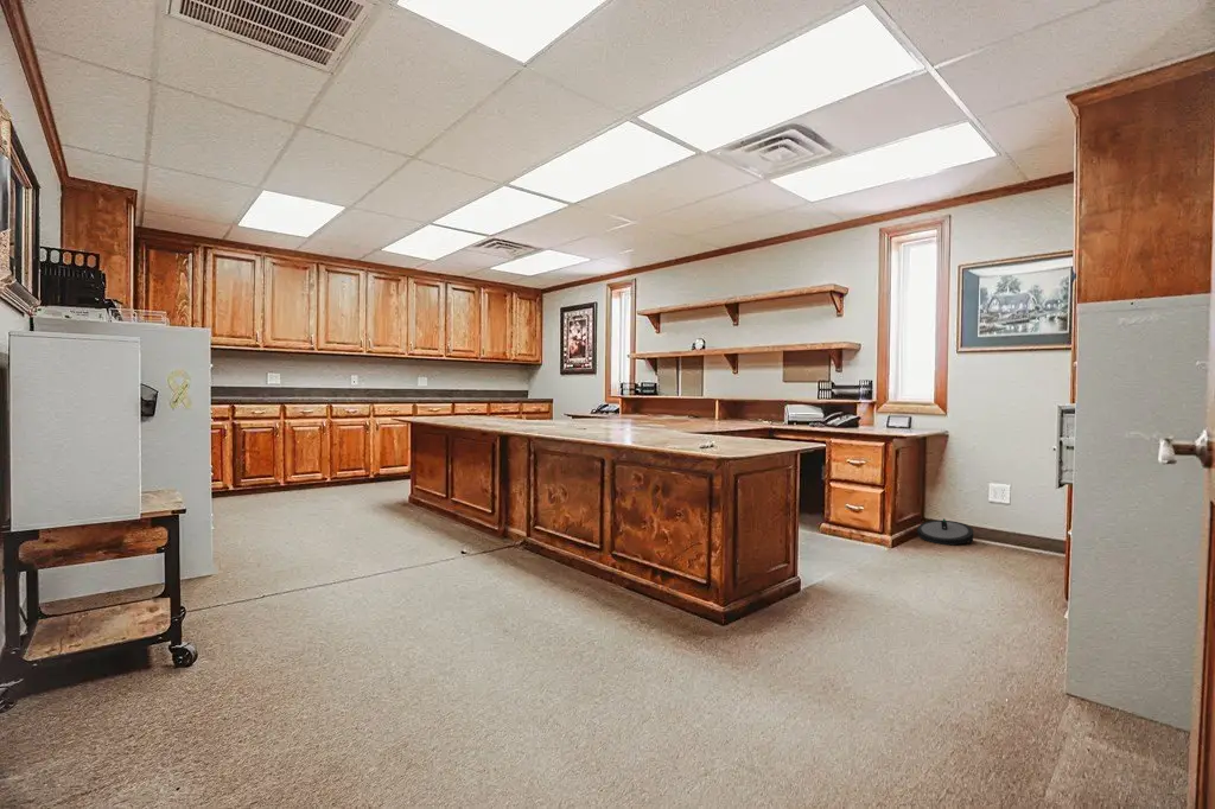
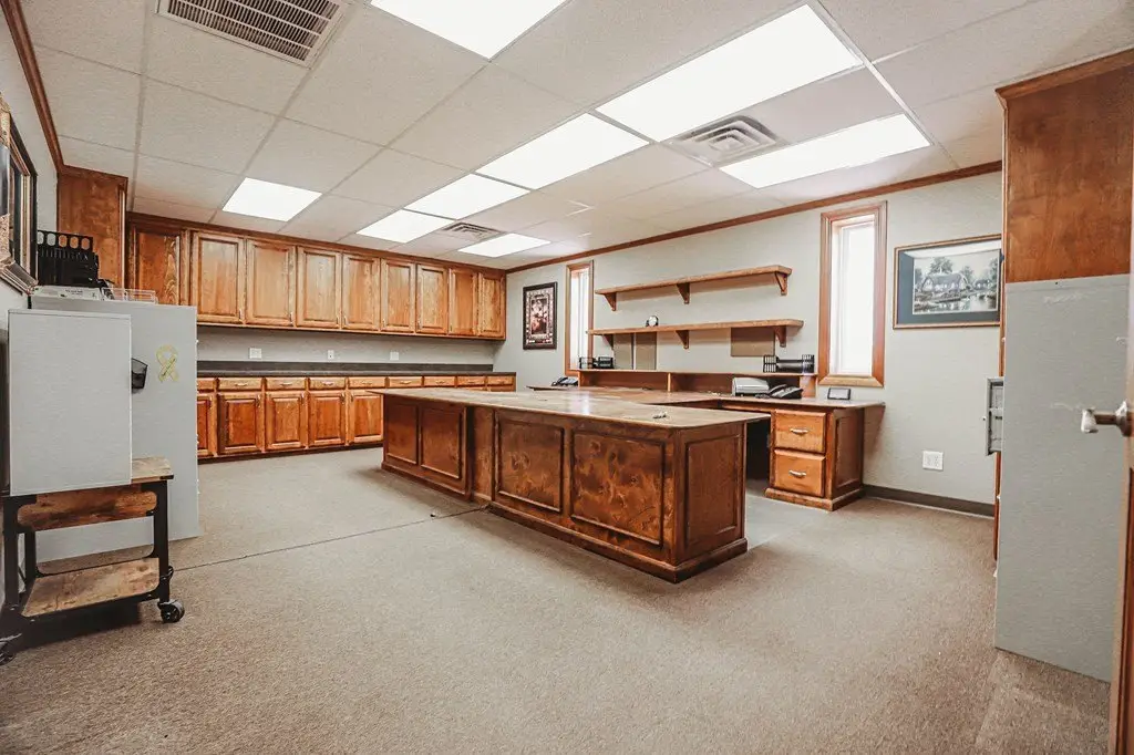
- robot vacuum (944, 529)
